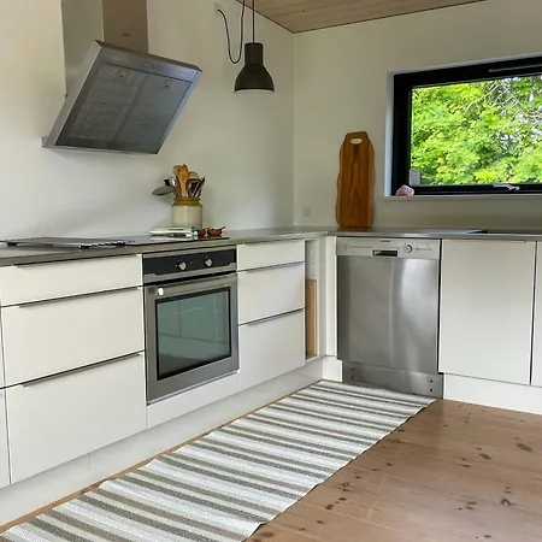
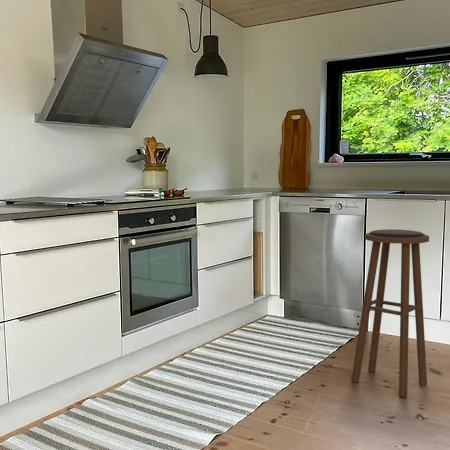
+ stool (391, 310)
